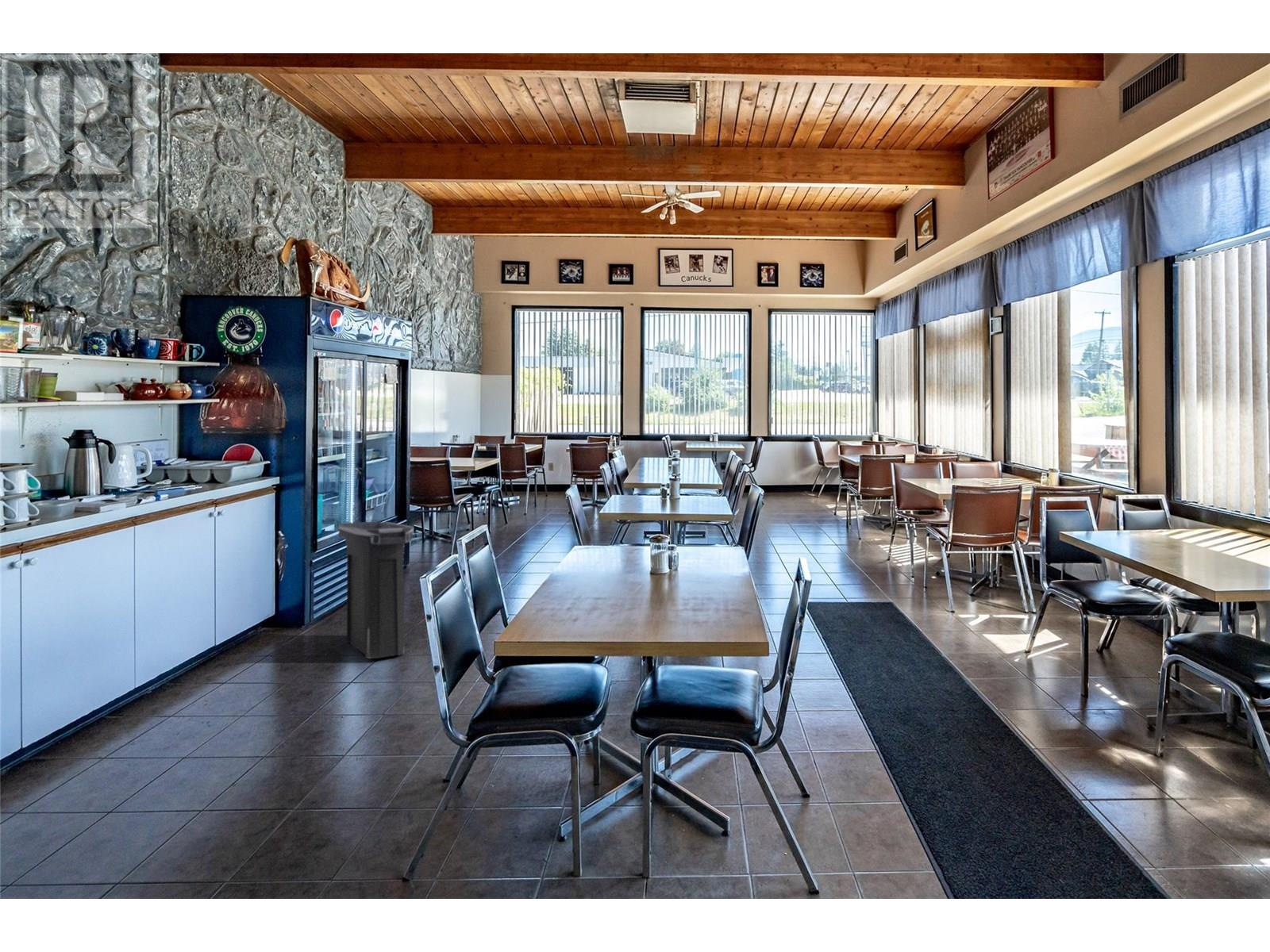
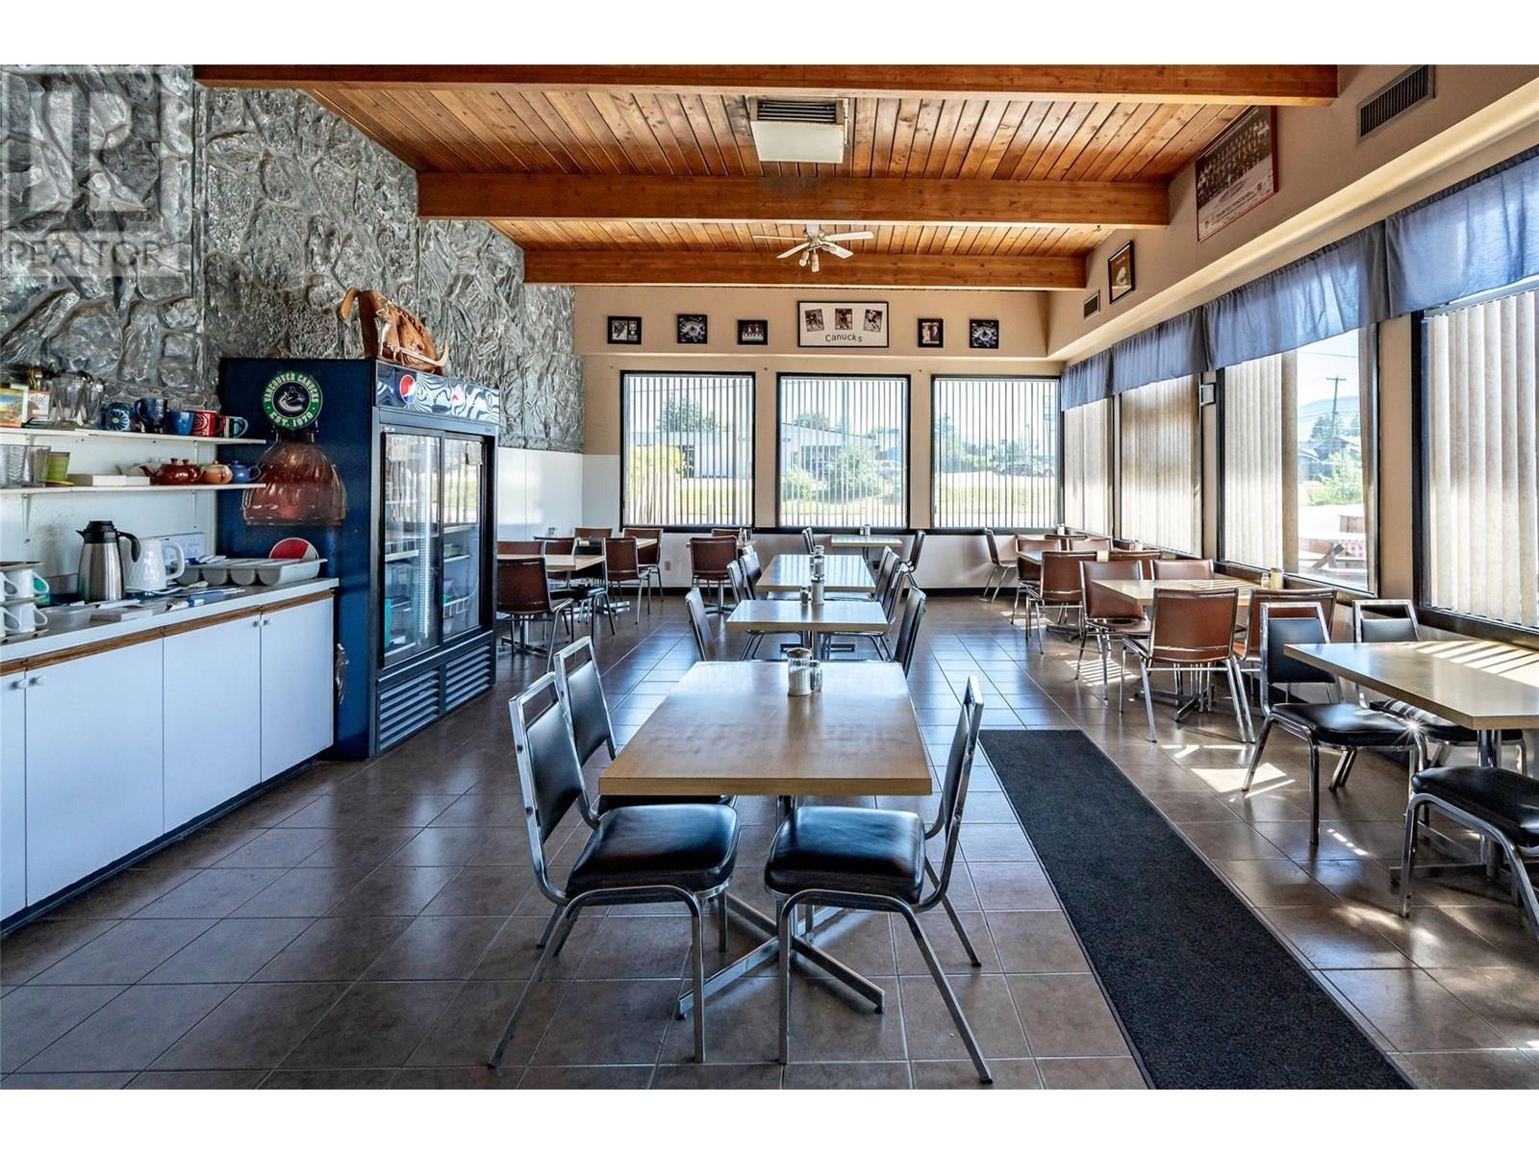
- trash can (374, 586)
